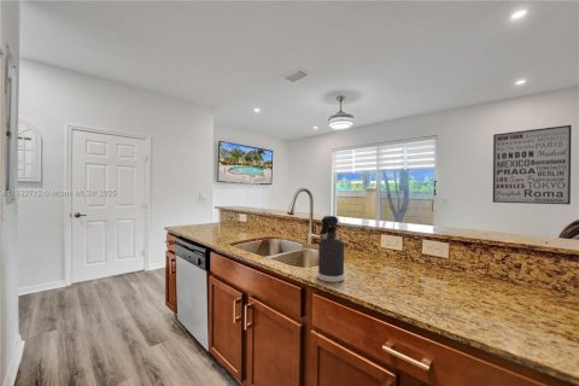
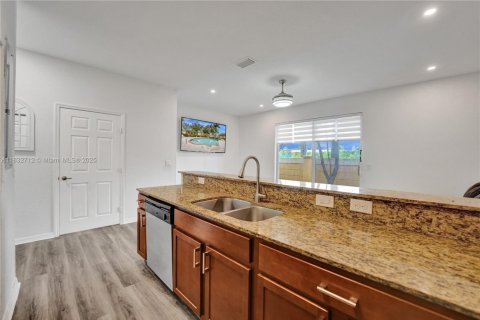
- wall art (528, 166)
- spray bottle (329, 246)
